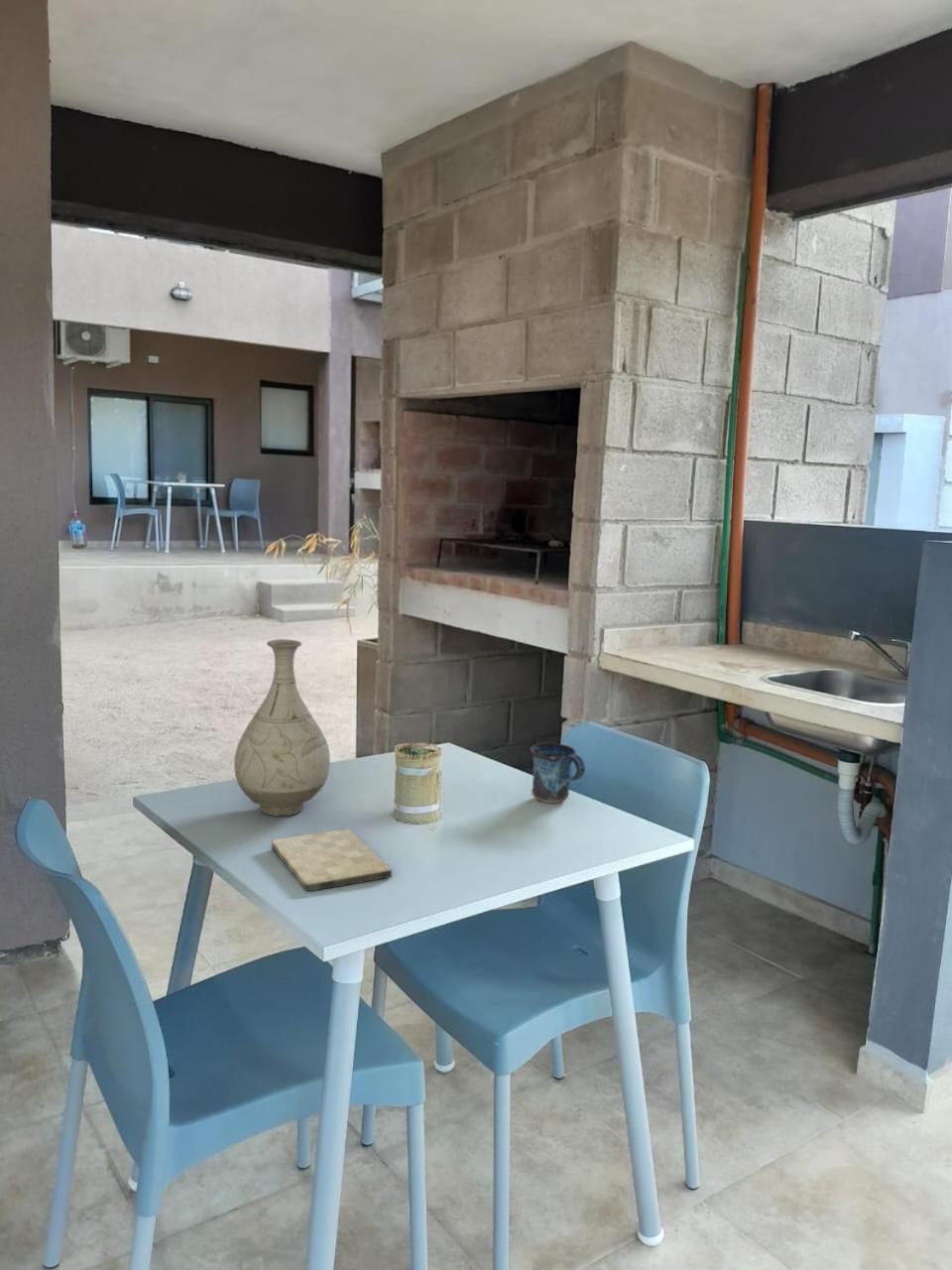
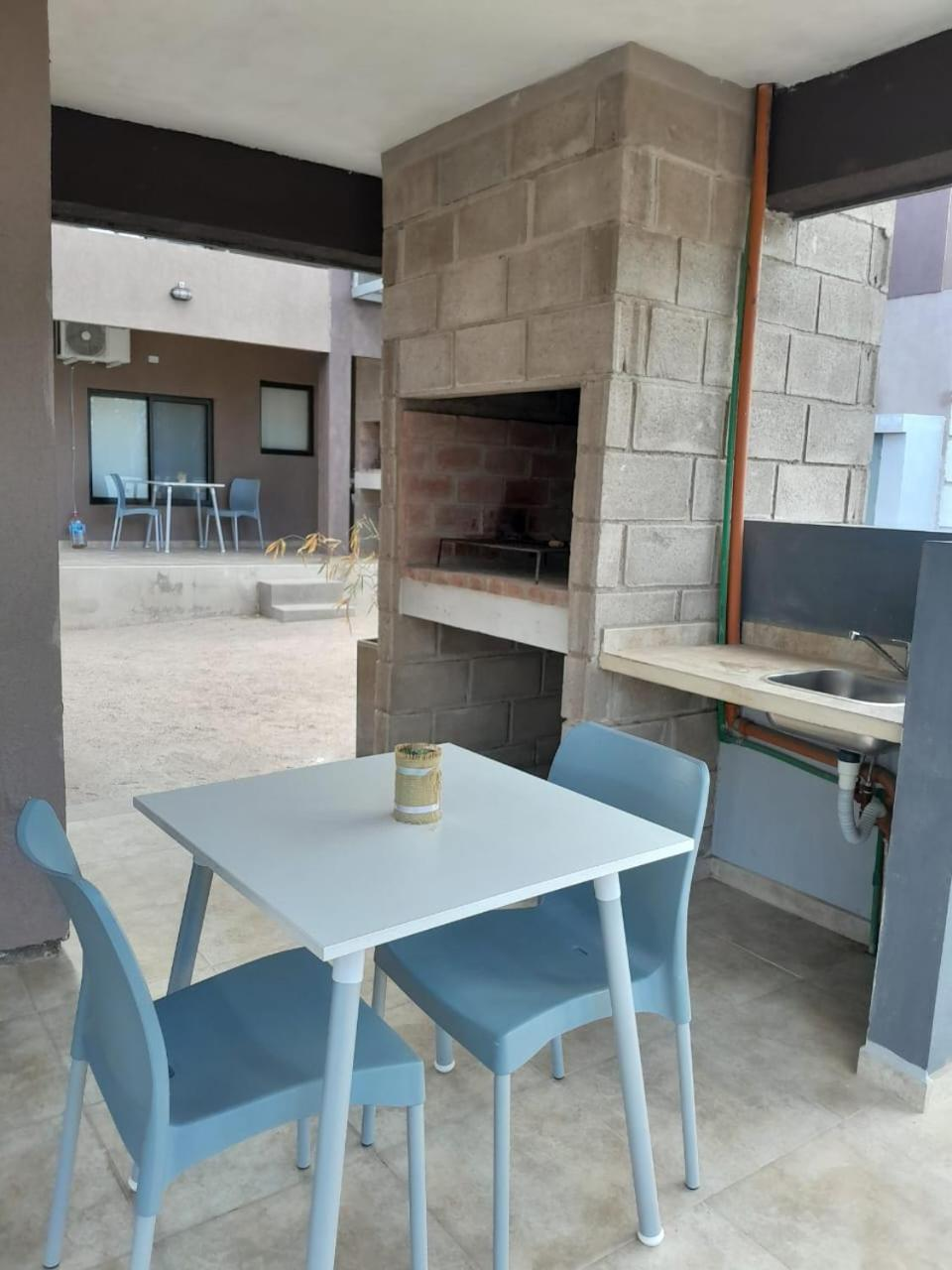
- mug (553, 775)
- vase (283, 726)
- cutting board (329, 857)
